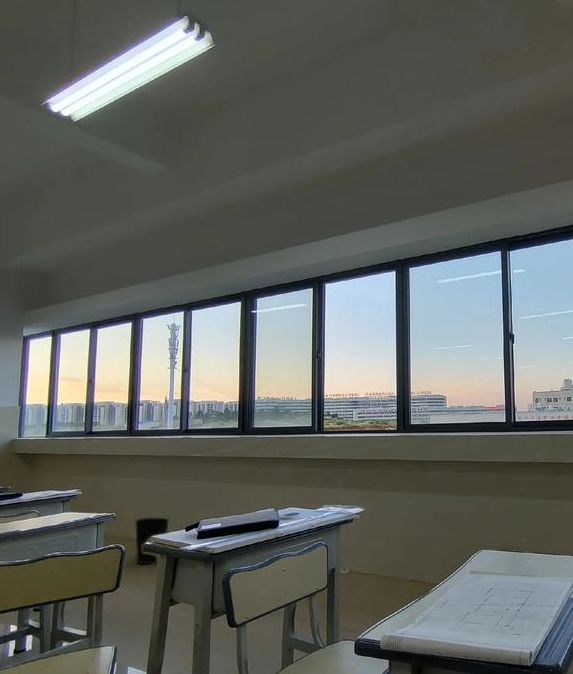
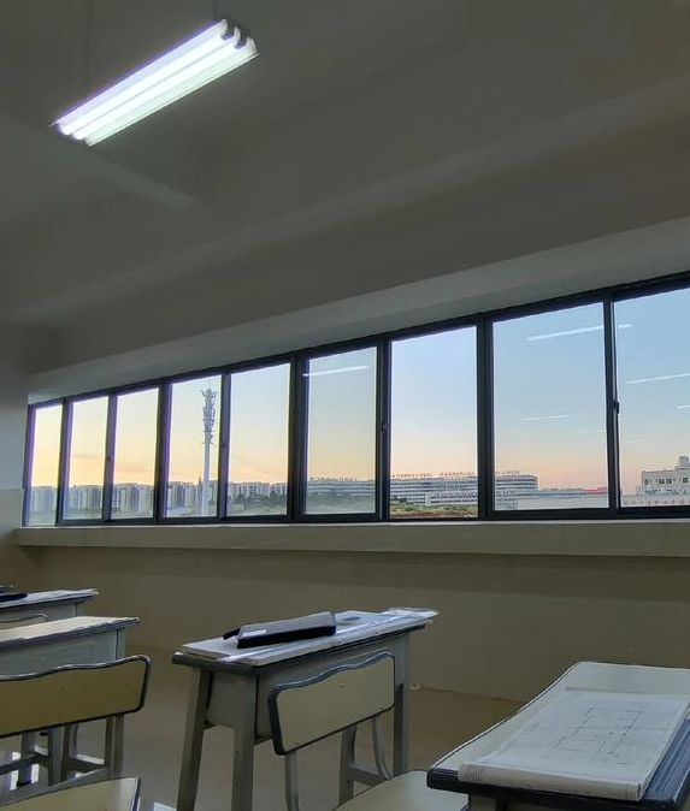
- wastebasket (148, 538)
